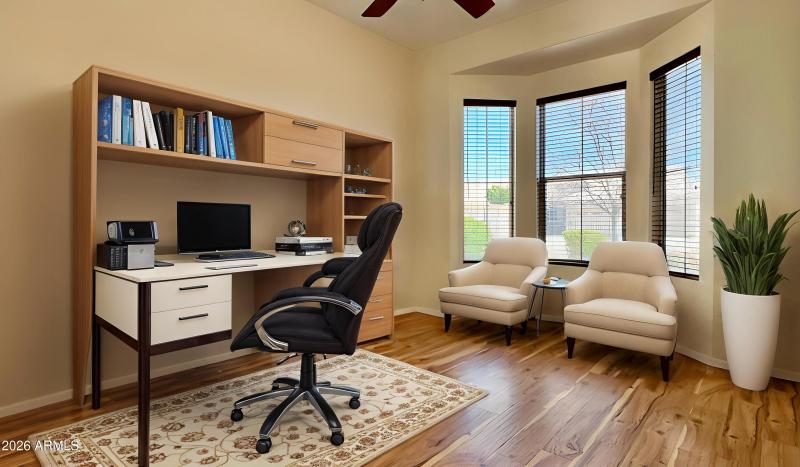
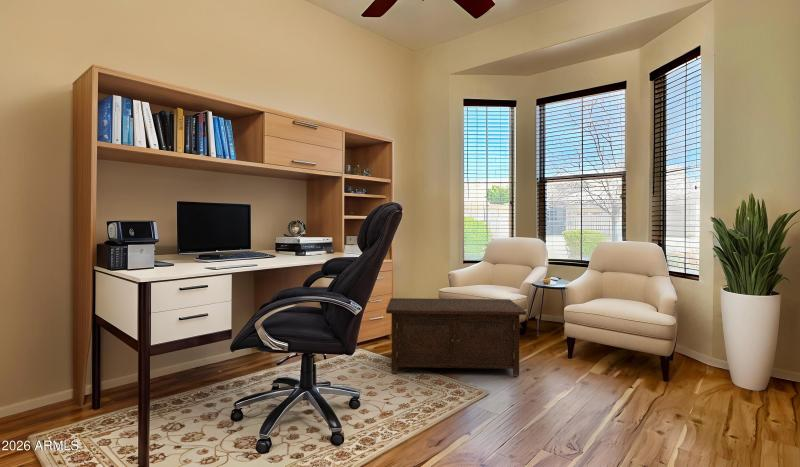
+ cabinet (452, 334)
